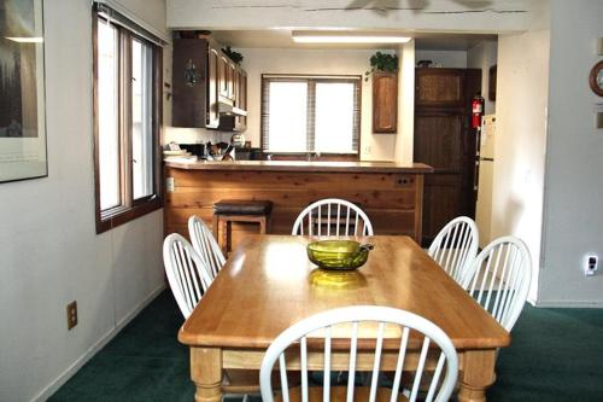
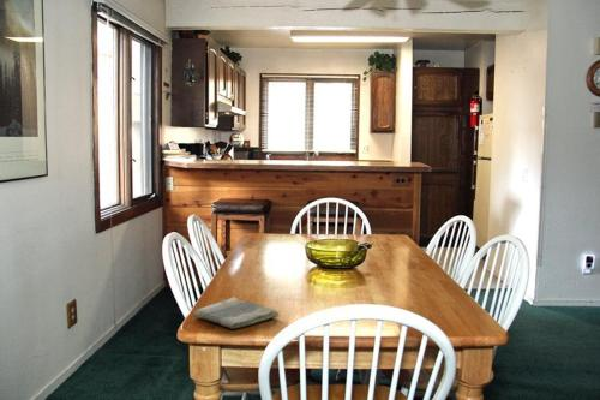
+ dish towel (236, 311)
